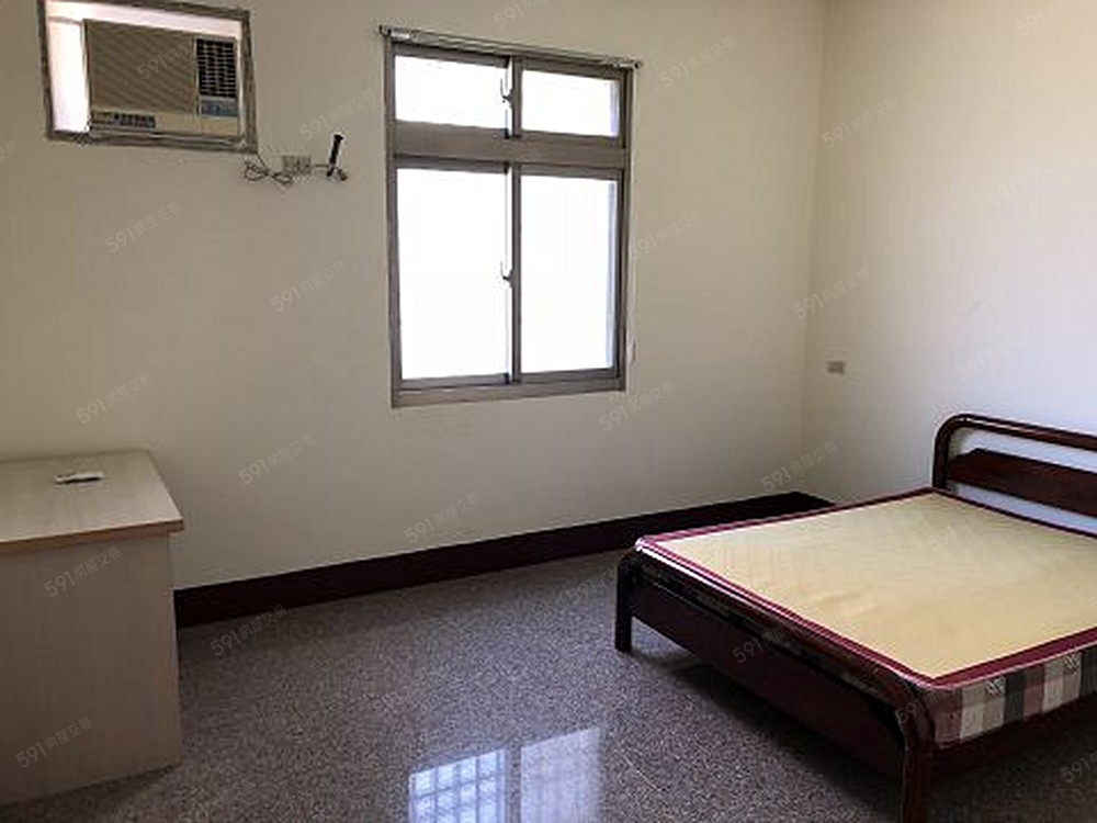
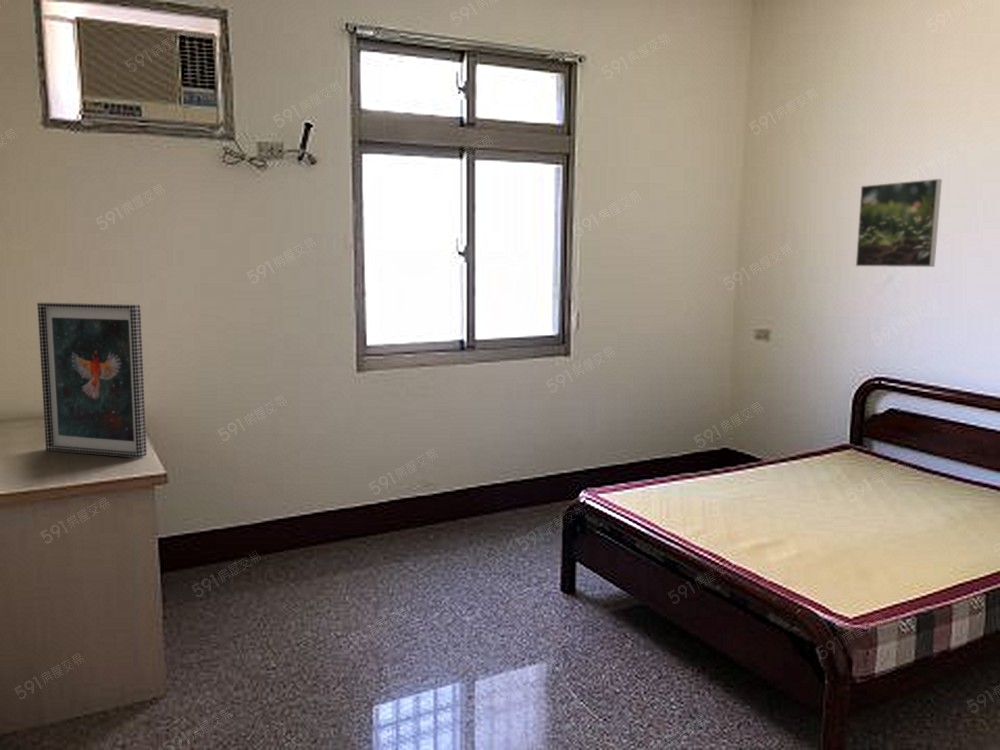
+ picture frame (91, 379)
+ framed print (896, 224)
